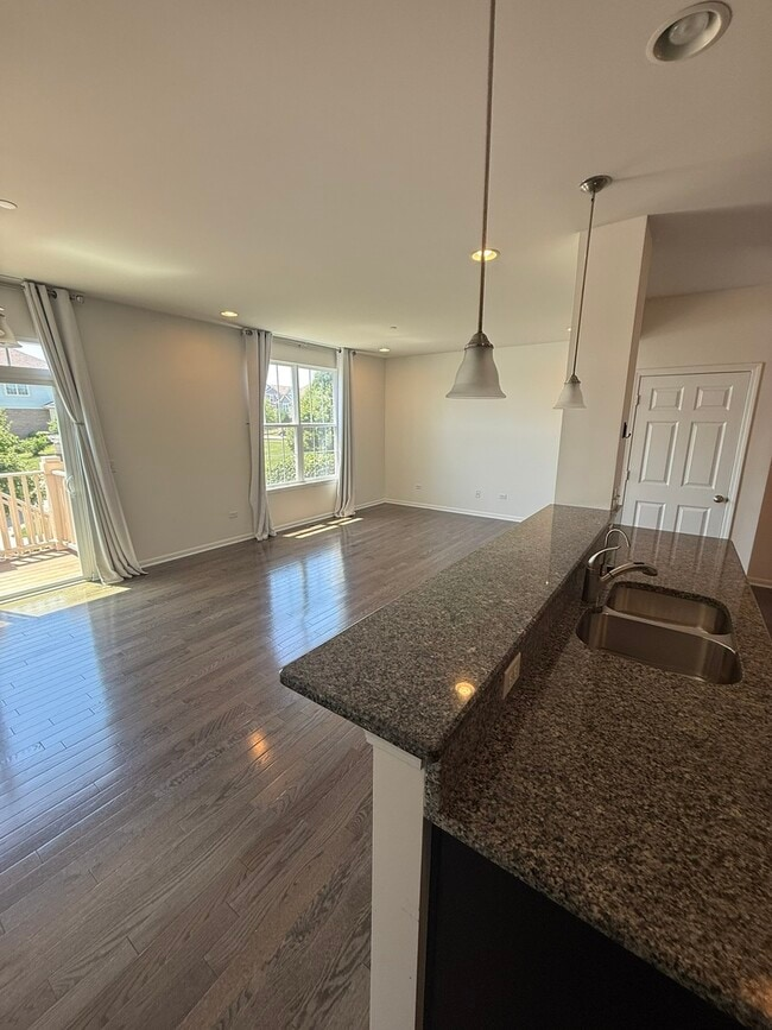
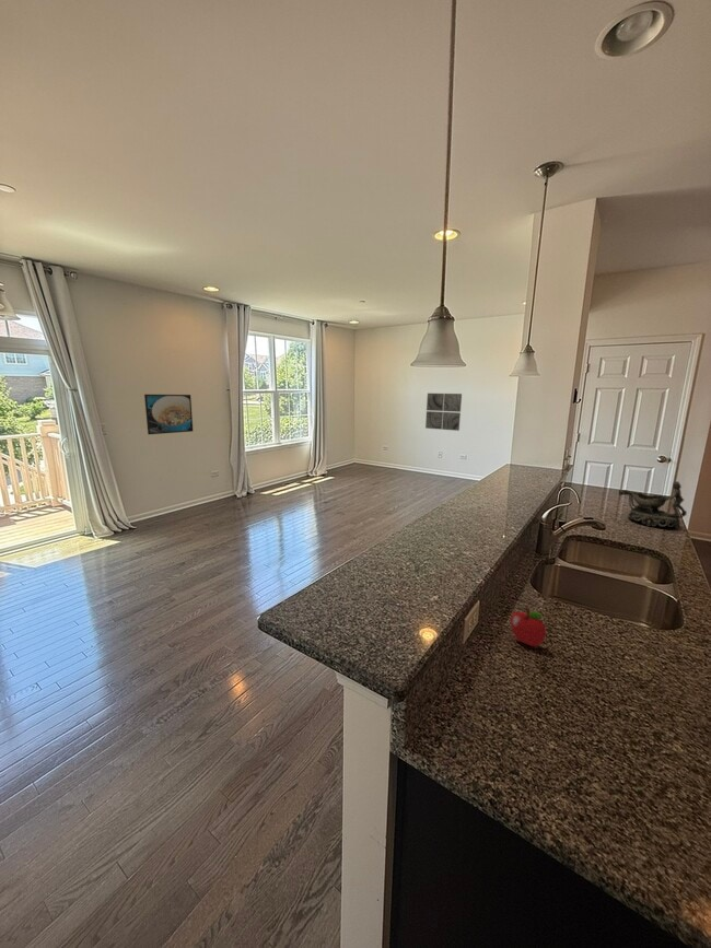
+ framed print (170, 413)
+ wall art (443, 410)
+ decorative bowl (651, 500)
+ fruit (527, 625)
